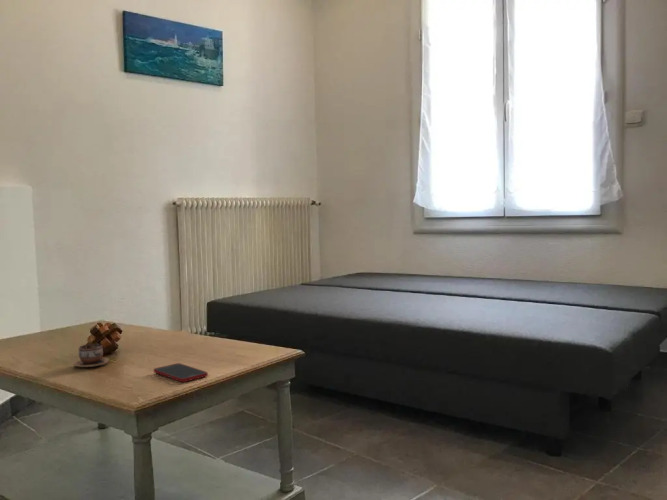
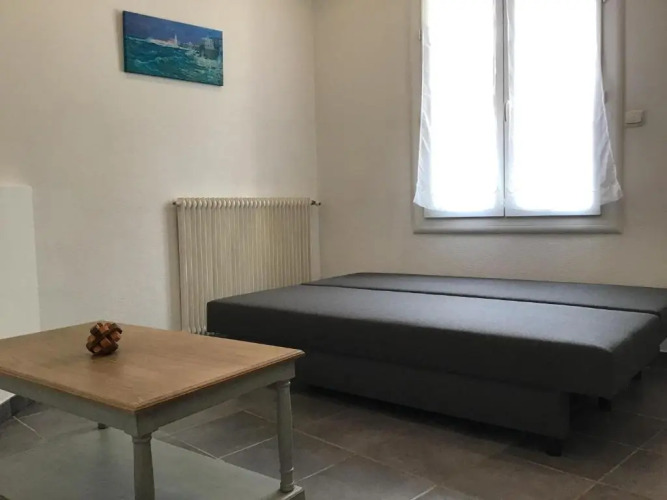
- cell phone (180, 372)
- cup (90, 355)
